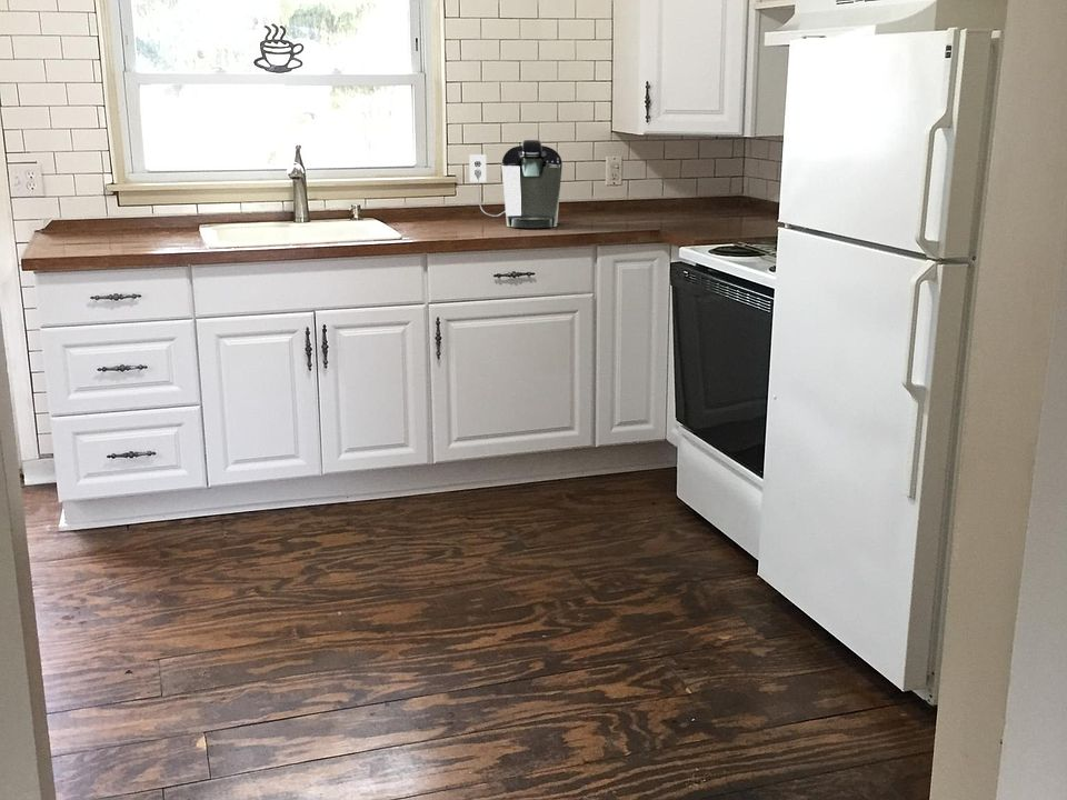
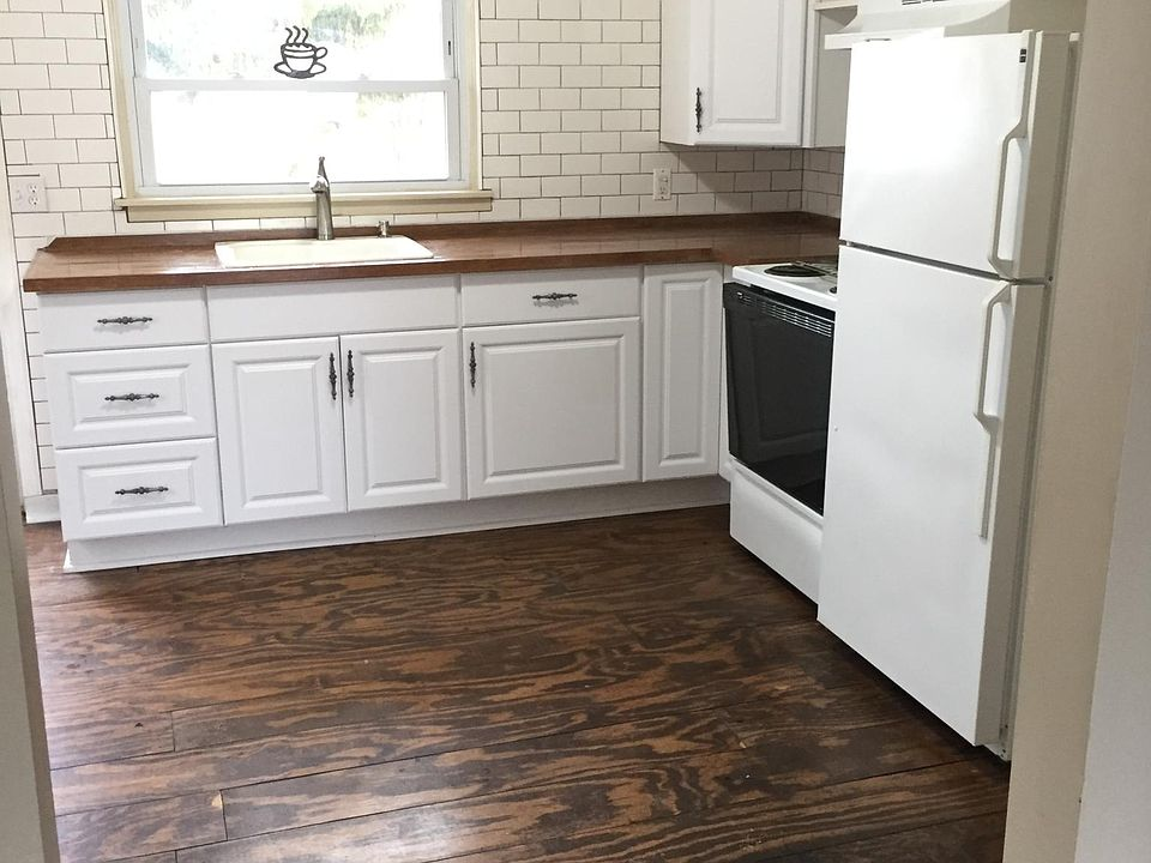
- coffee maker (515, 182)
